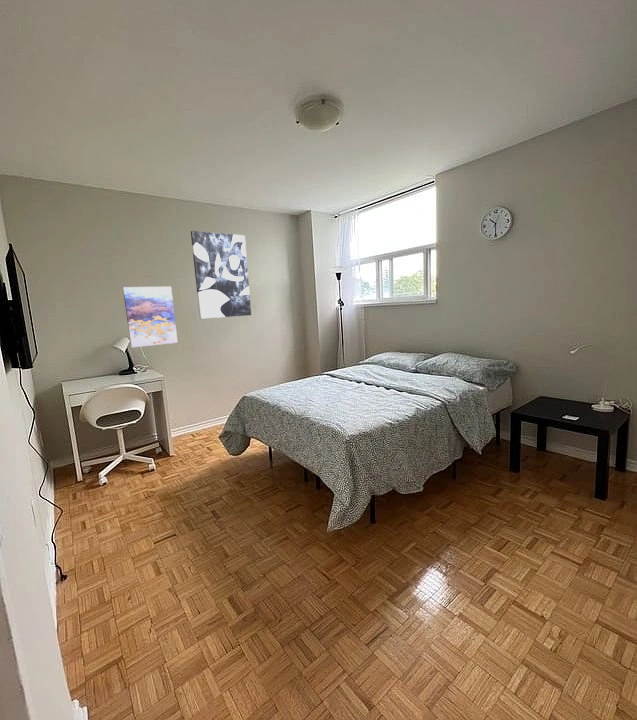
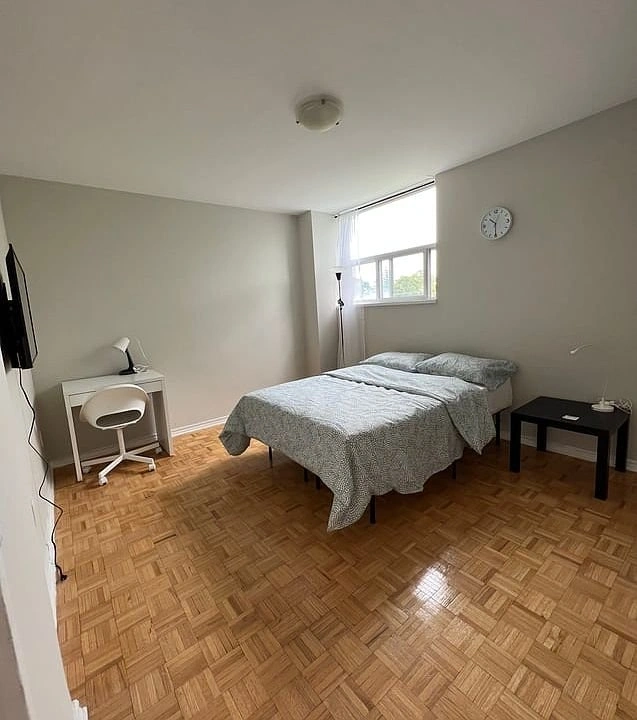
- wall art (151, 316)
- wall art (222, 276)
